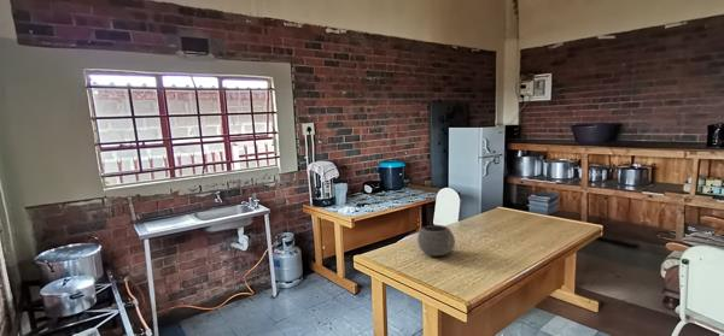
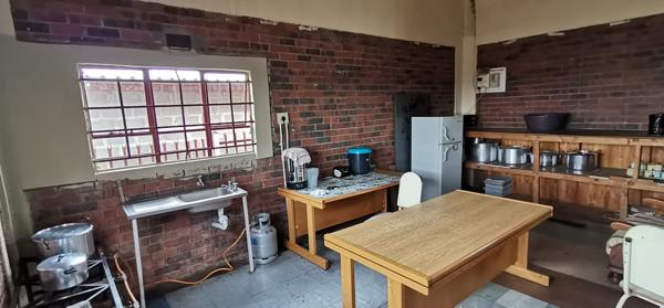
- bowl (436, 241)
